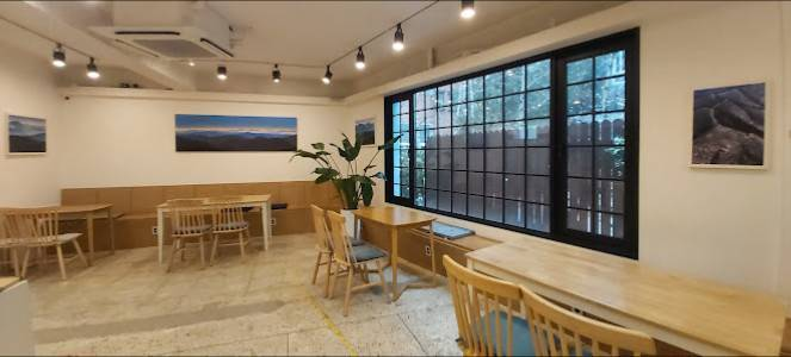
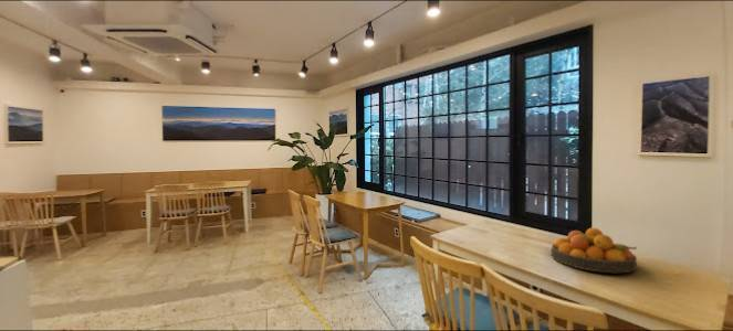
+ fruit bowl (590, 246)
